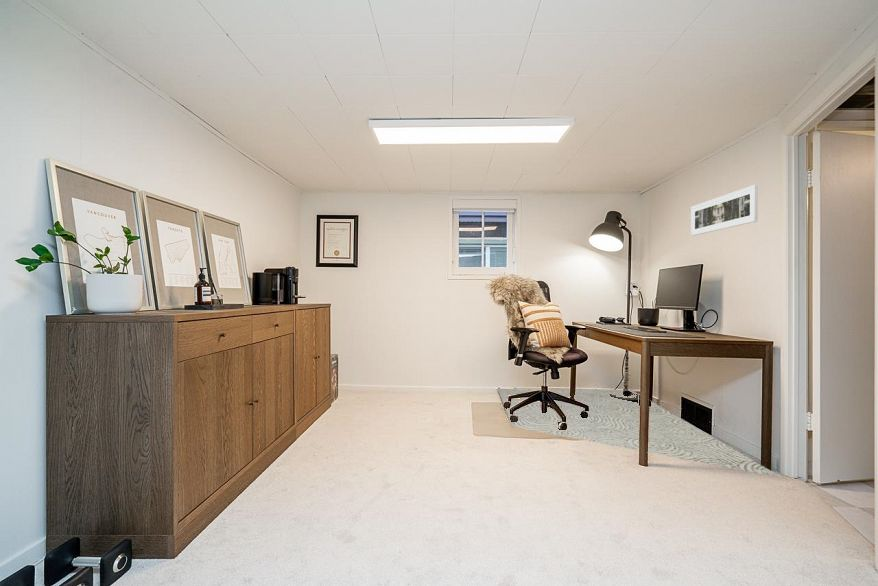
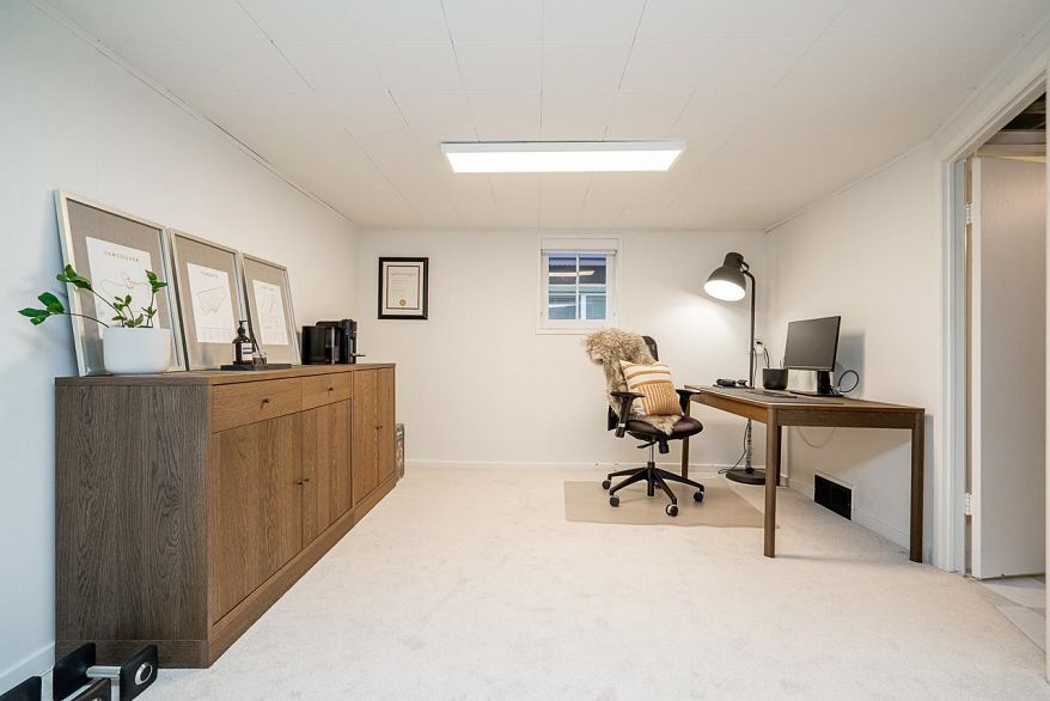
- rug (599, 423)
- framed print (720, 213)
